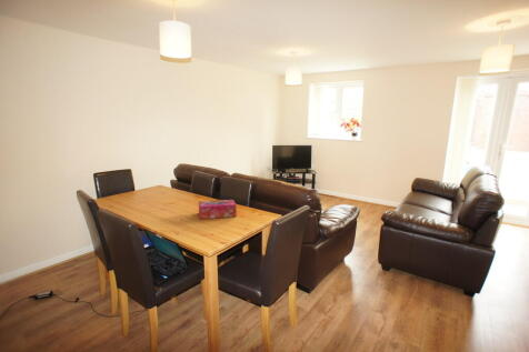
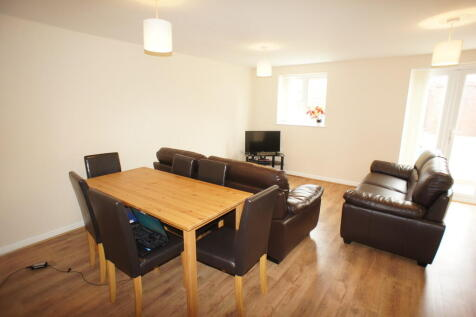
- tissue box (217, 209)
